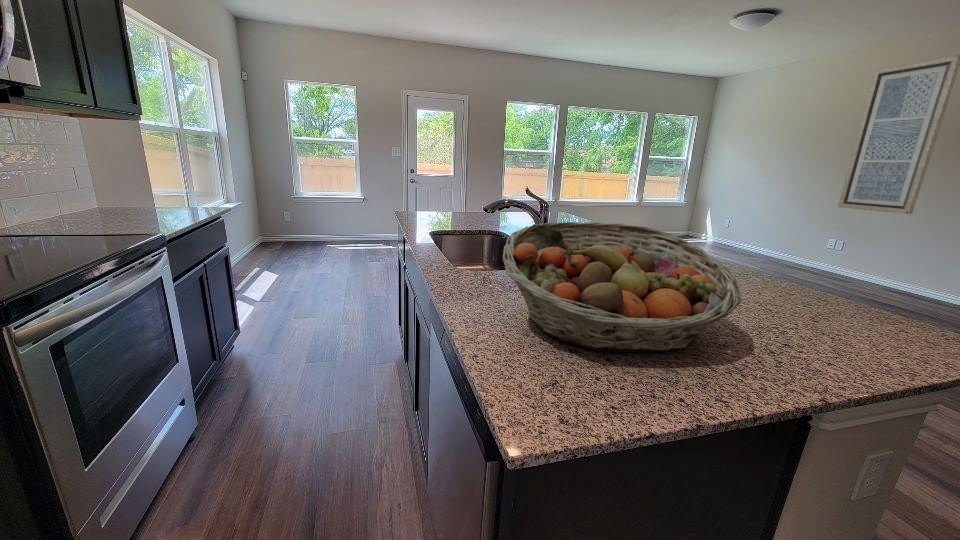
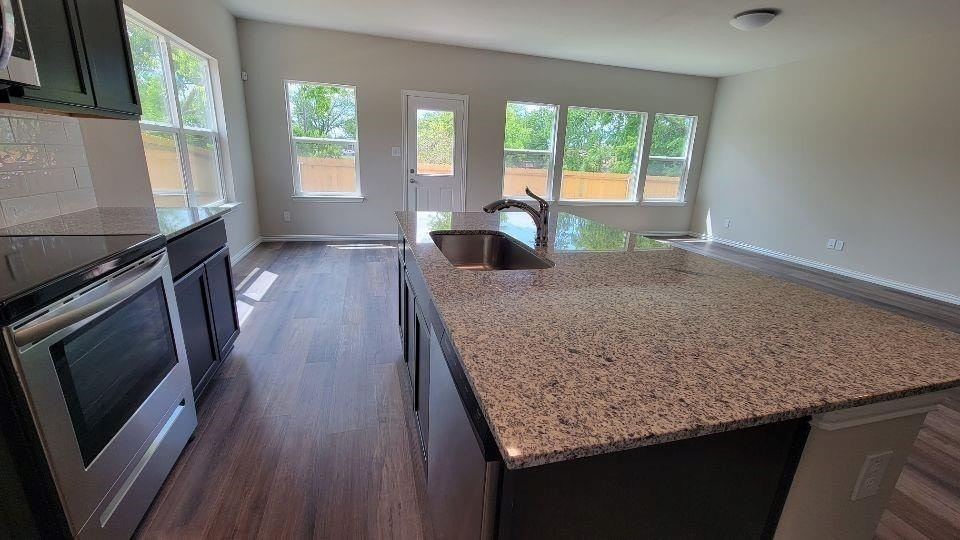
- wall art (893, 140)
- fruit basket (612, 279)
